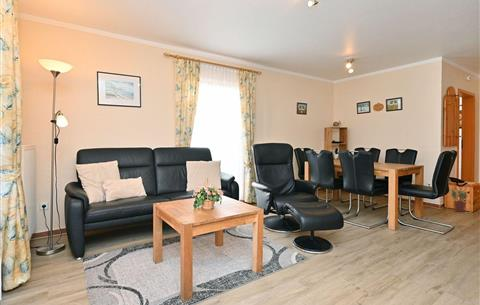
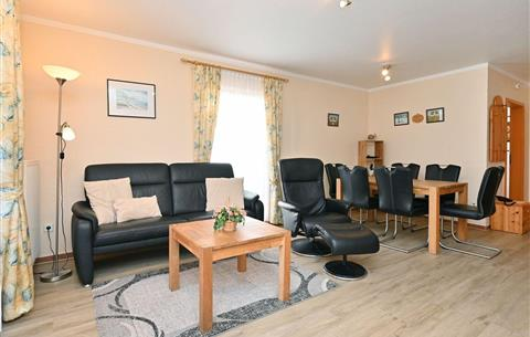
- potted plant (459, 199)
